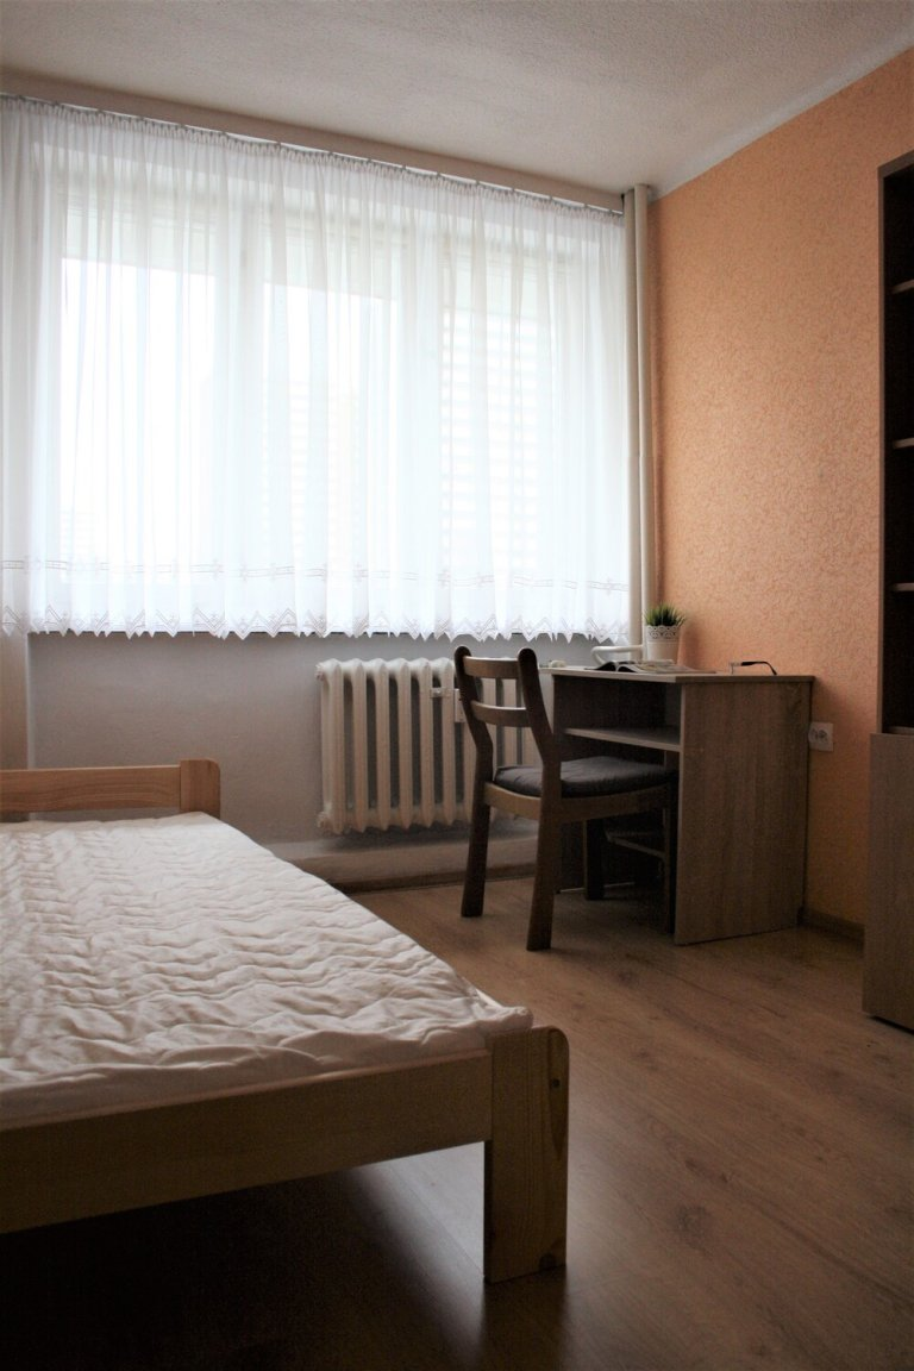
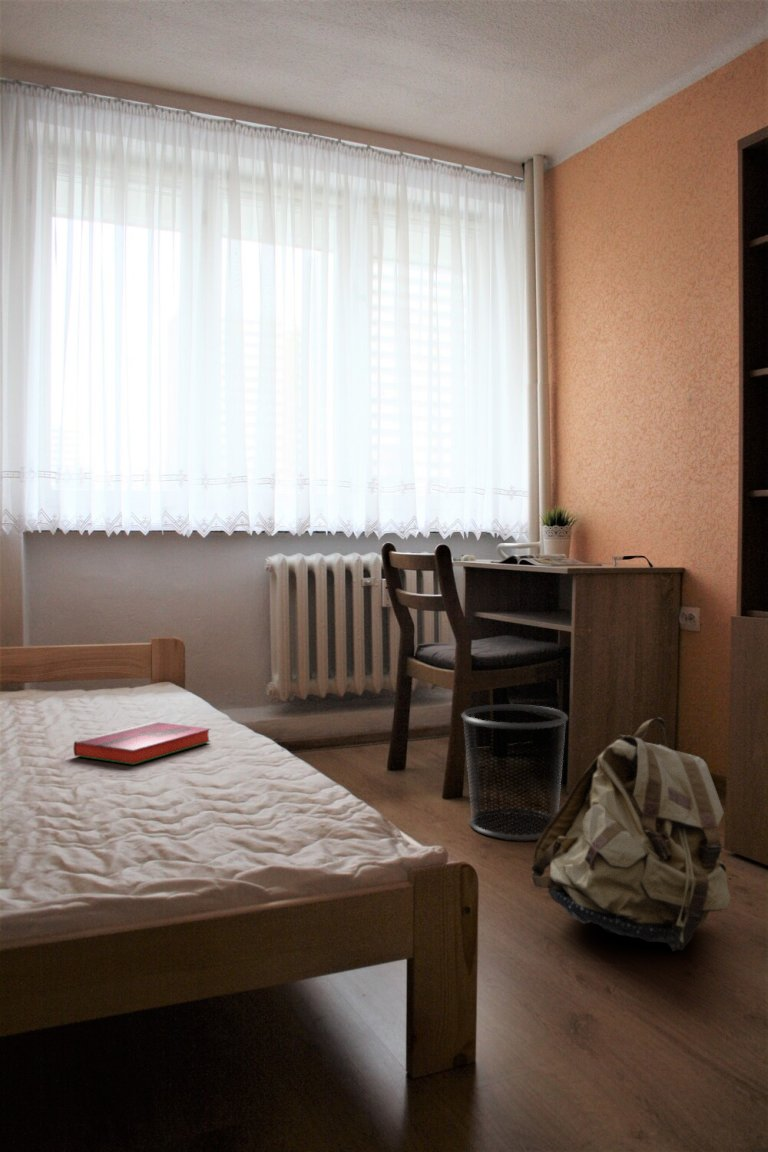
+ hardback book (144, 741)
+ backpack (624, 825)
+ waste bin (514, 770)
